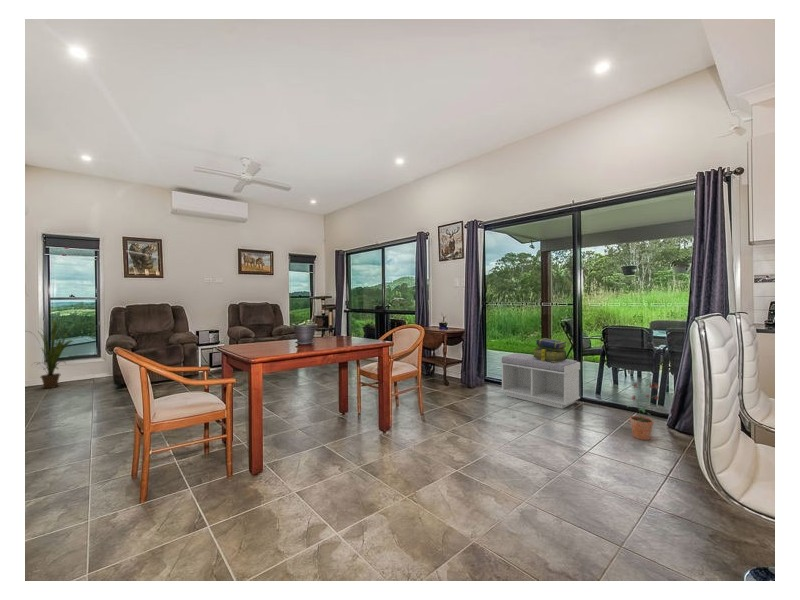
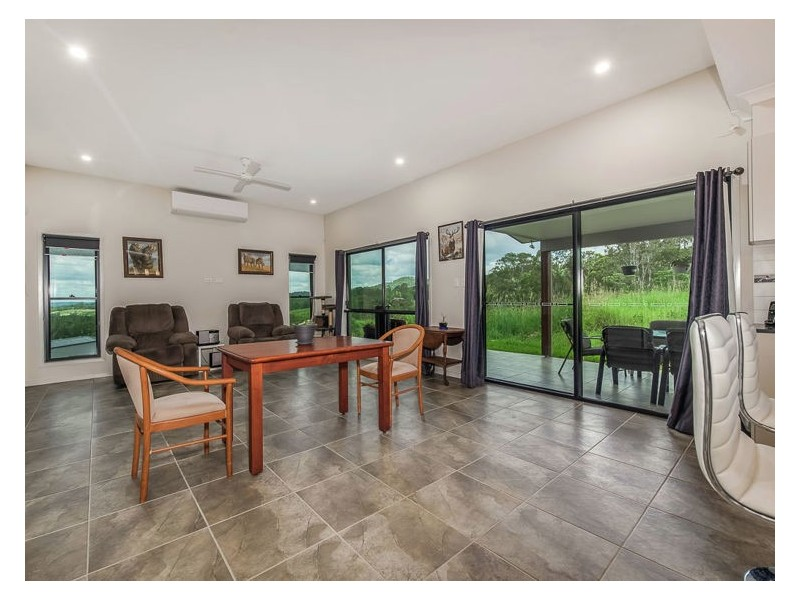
- stack of books (550, 349)
- bench (538, 378)
- house plant (49, 353)
- potted plant (642, 408)
